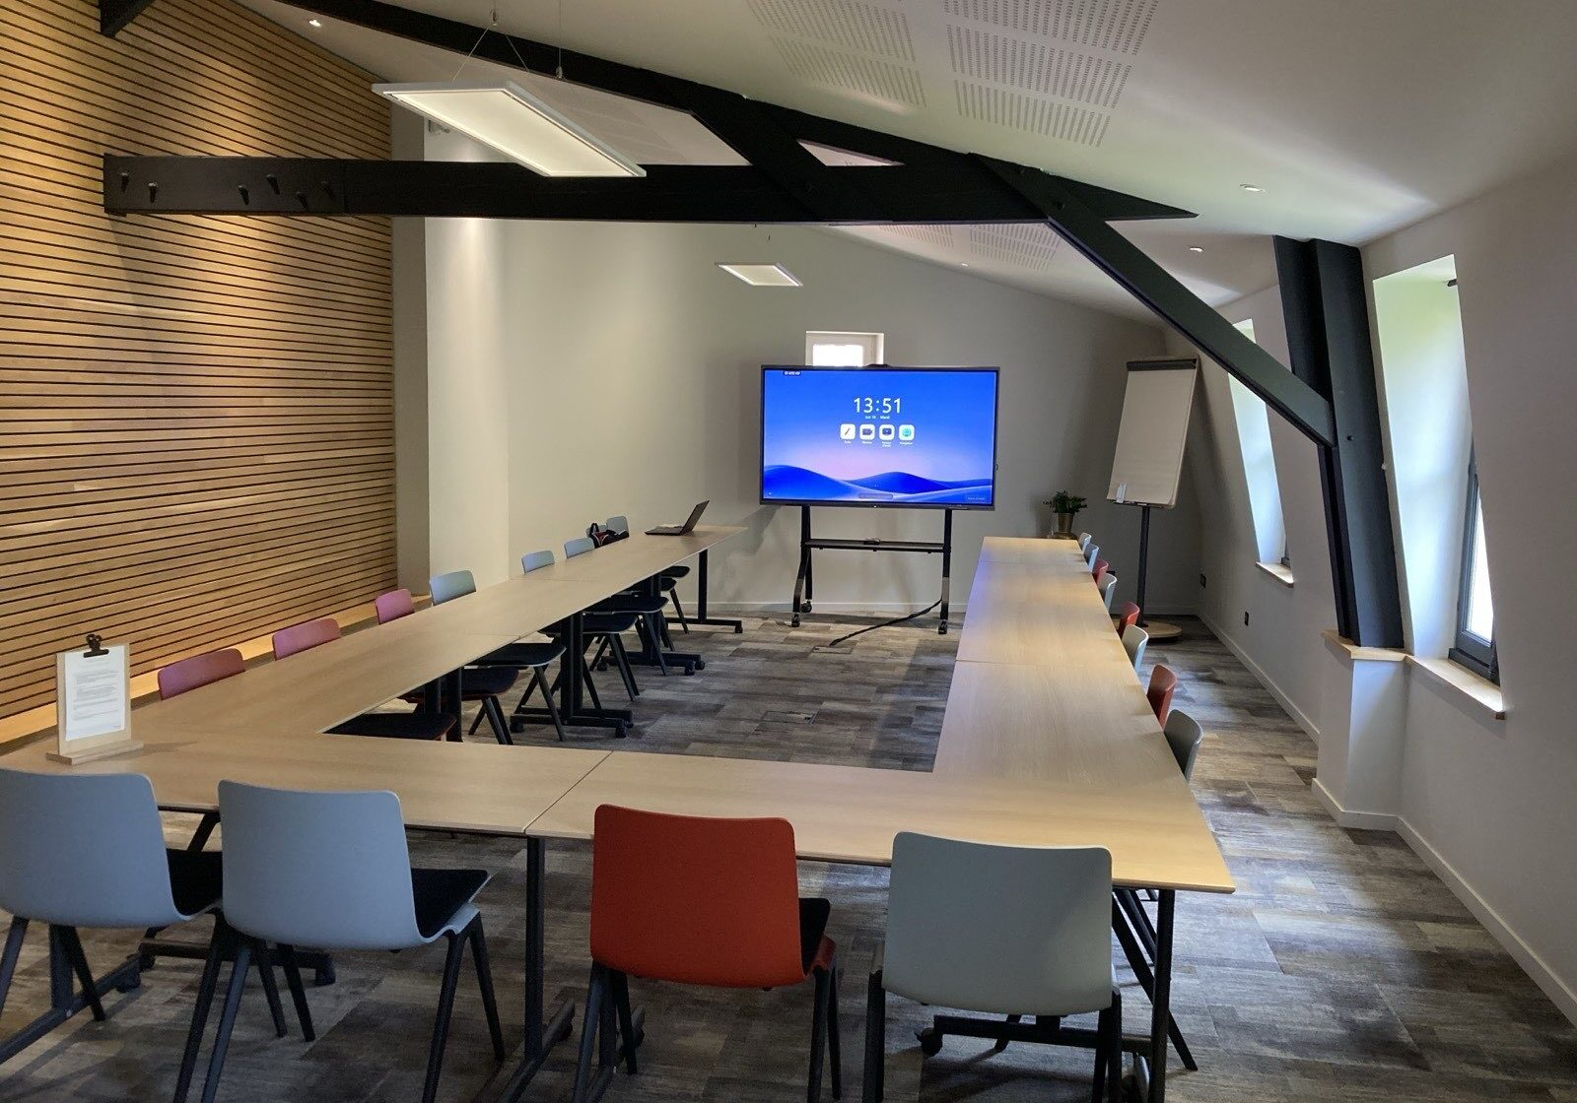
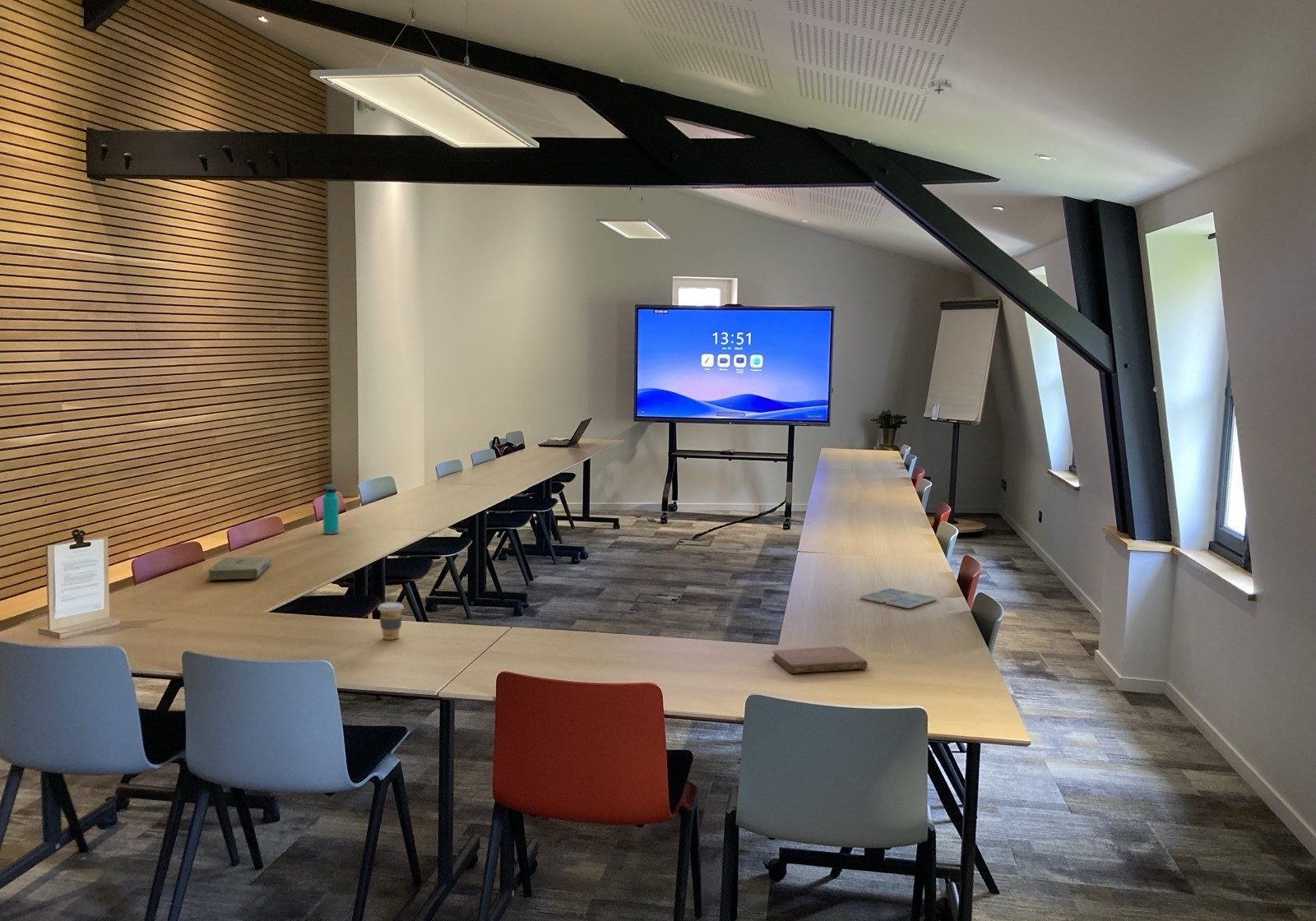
+ coffee cup (391, 621)
+ notebook (818, 660)
+ drink coaster (898, 598)
+ book (240, 567)
+ water bottle (331, 508)
+ smoke detector (938, 86)
